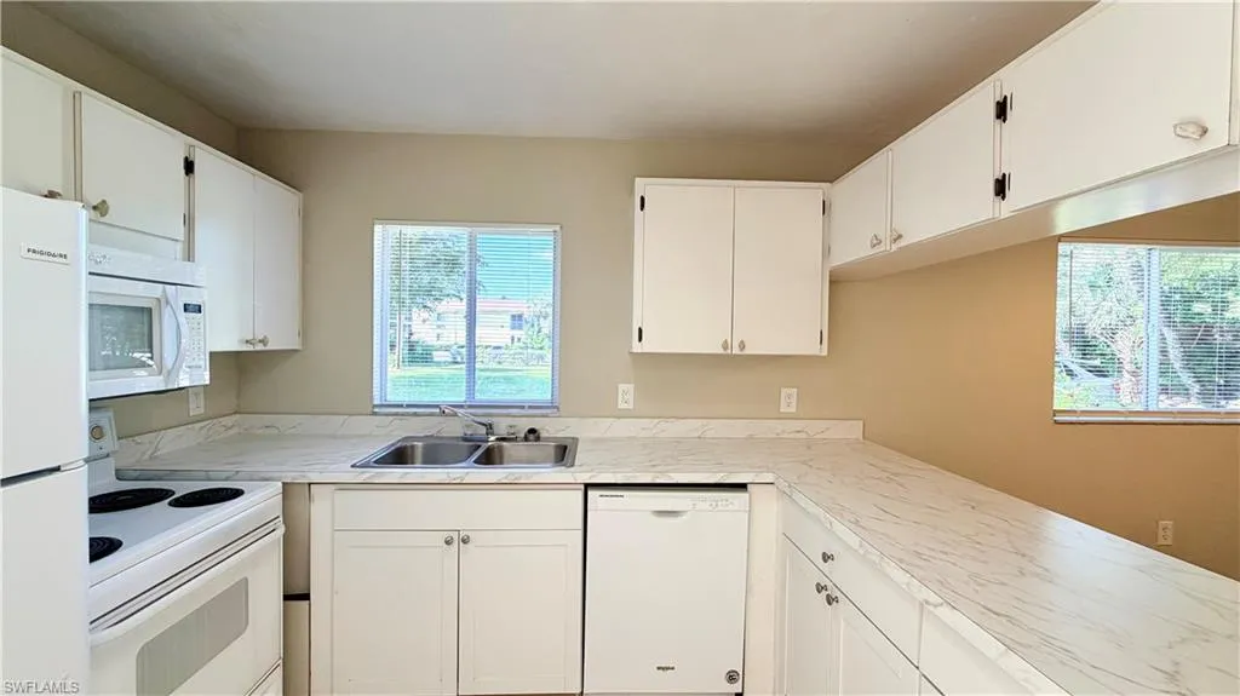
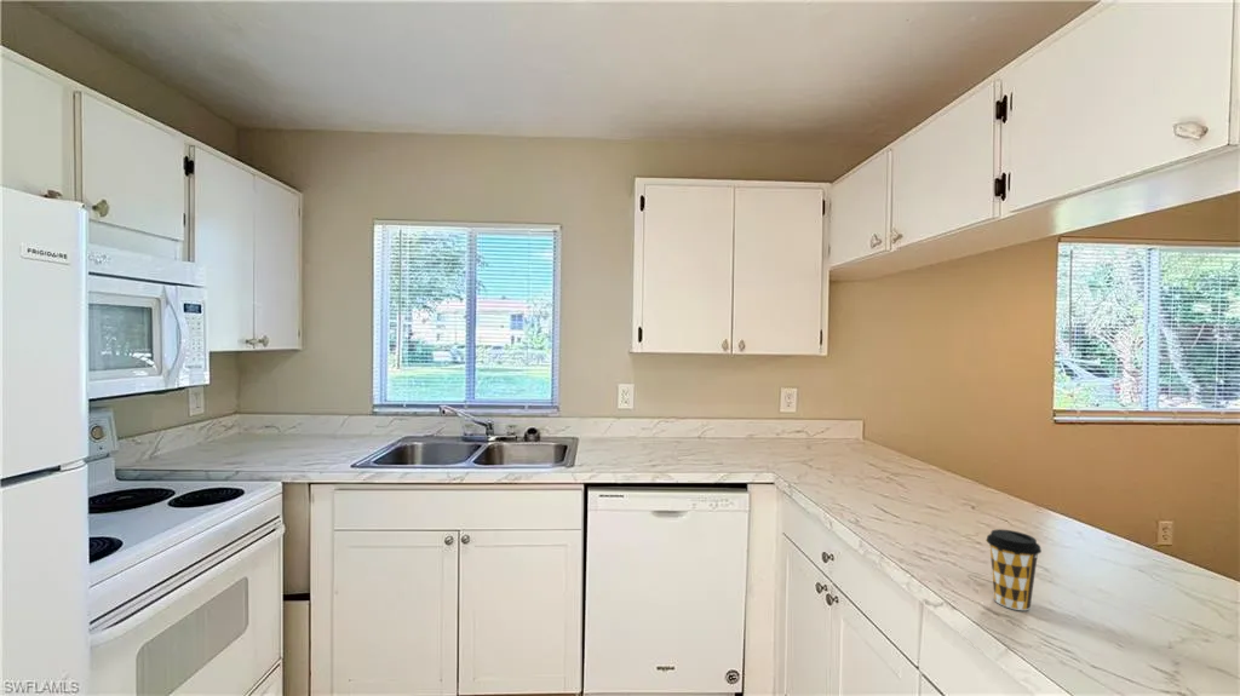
+ coffee cup (1012, 569)
